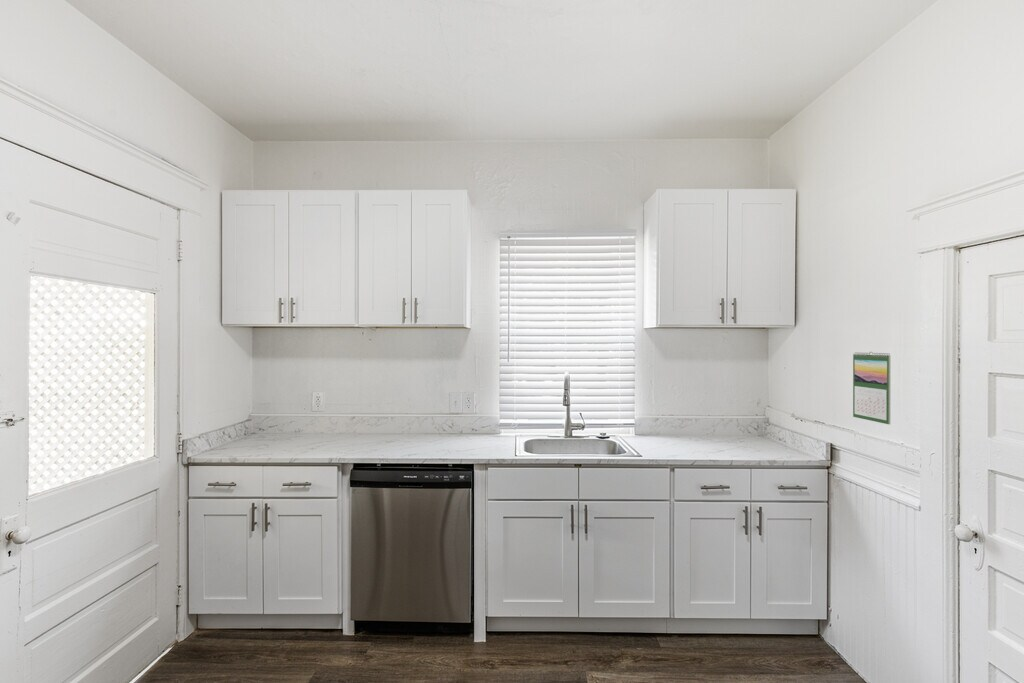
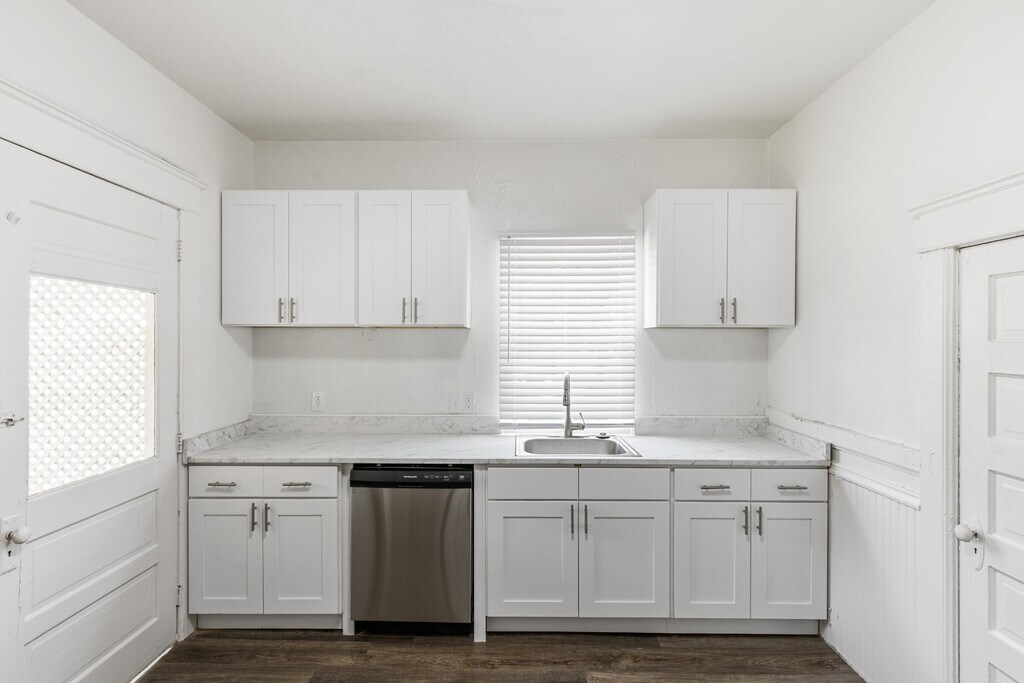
- calendar (870, 386)
